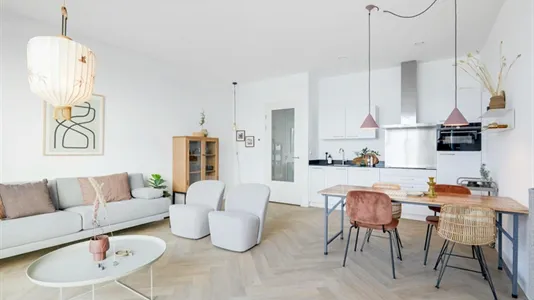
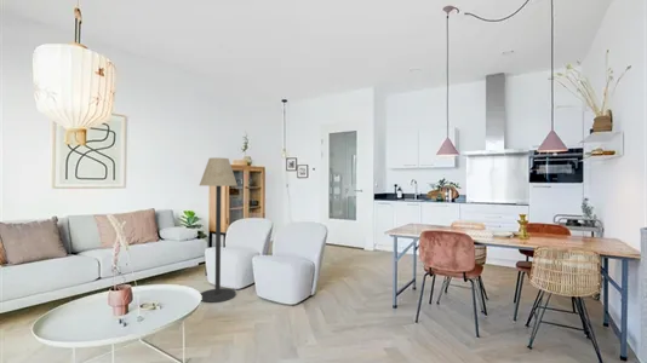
+ floor lamp (218, 226)
